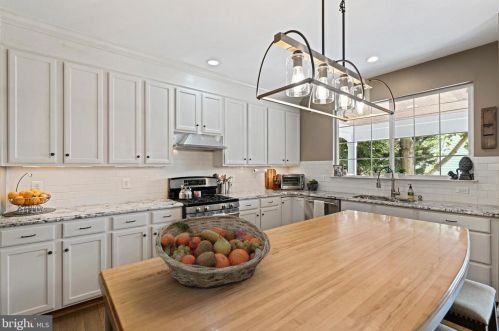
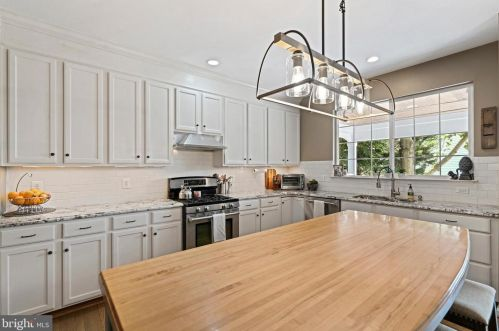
- fruit basket (214, 246)
